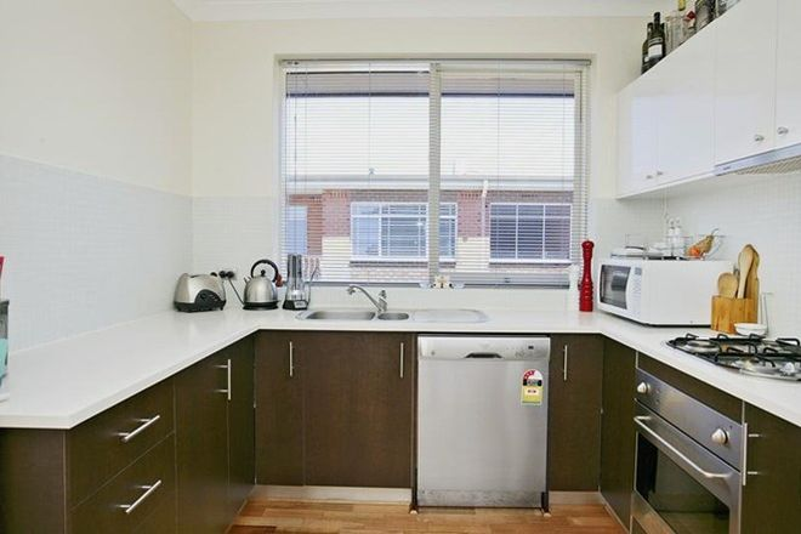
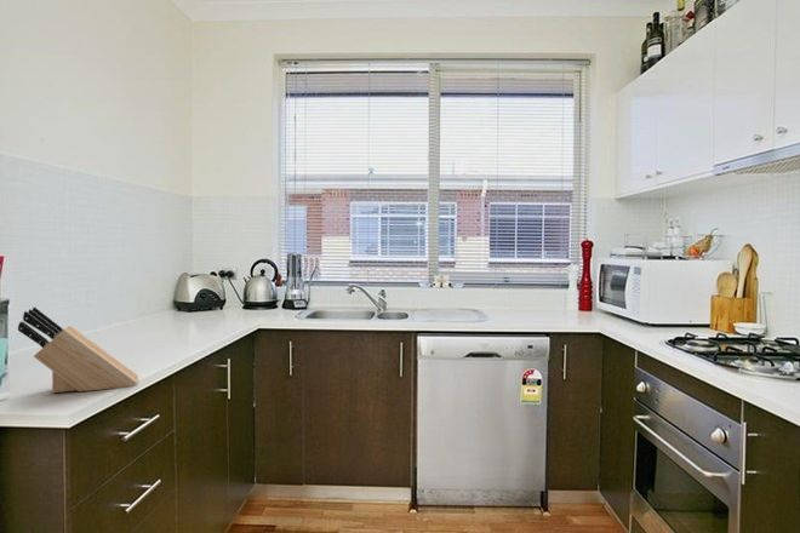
+ knife block (80, 346)
